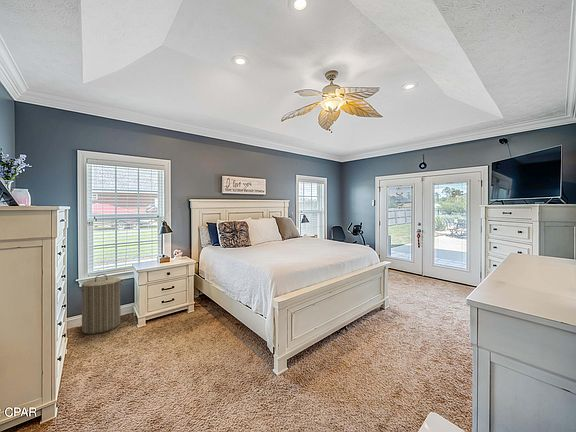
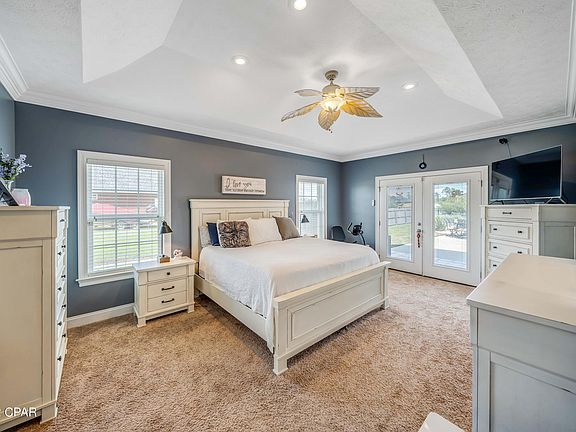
- laundry hamper (101, 300)
